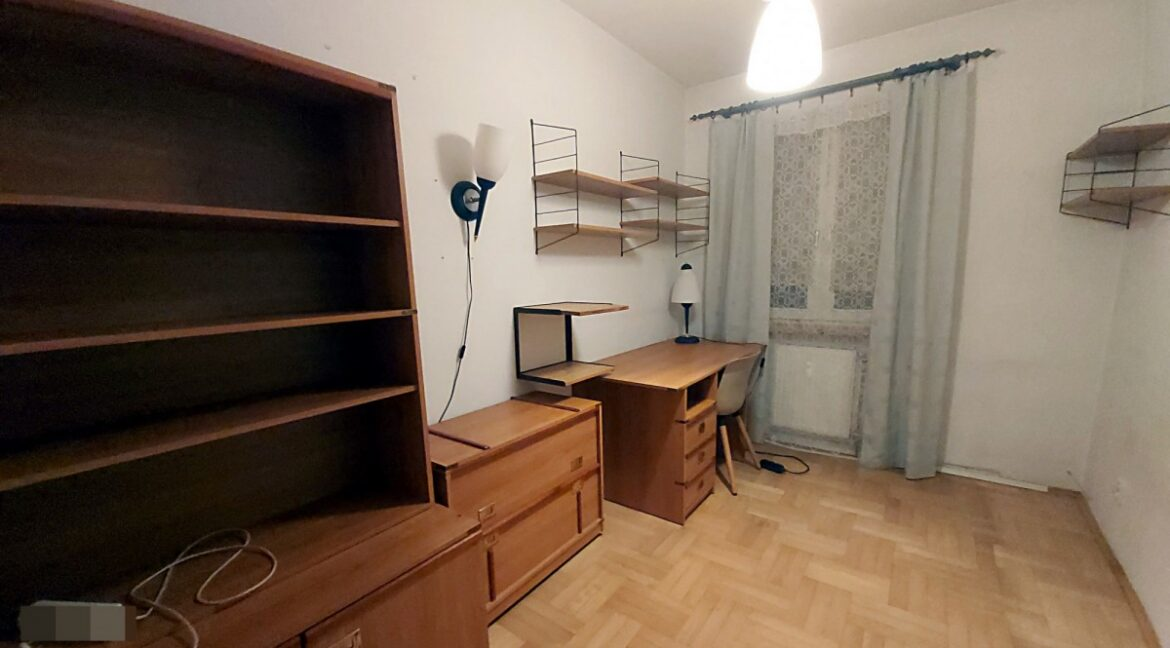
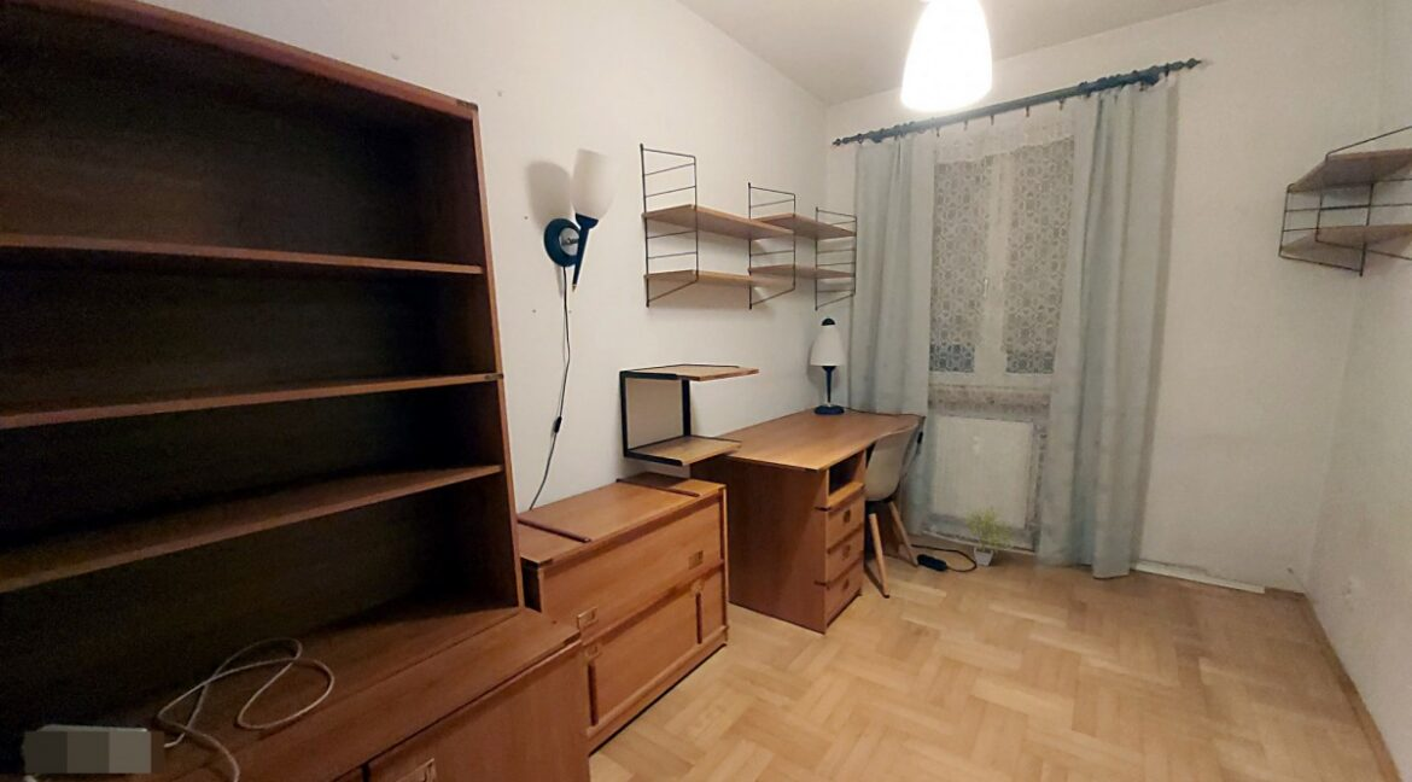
+ potted plant (987, 532)
